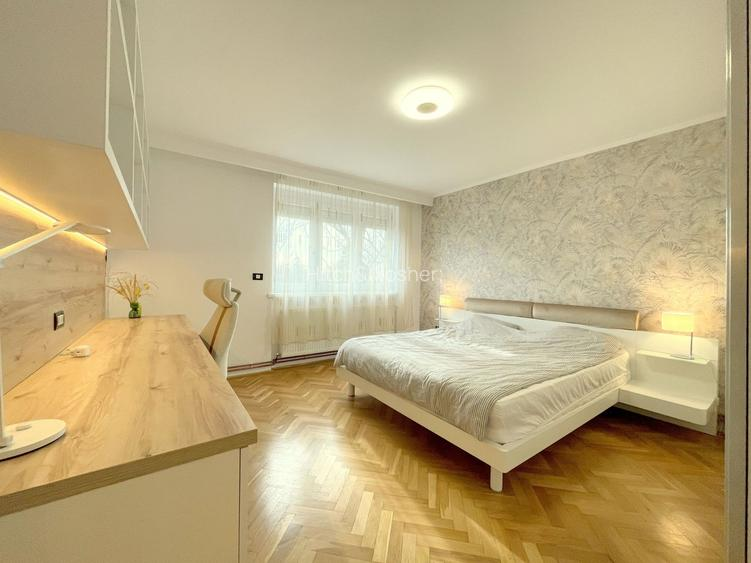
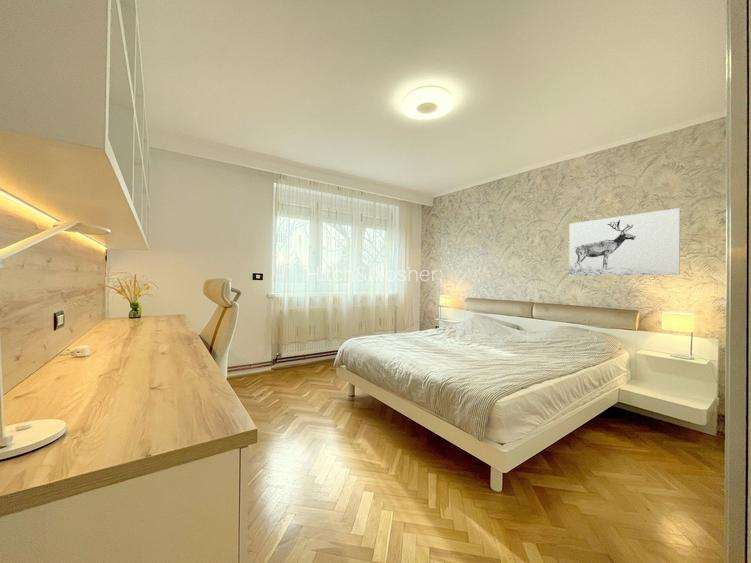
+ wall art (618, 246)
